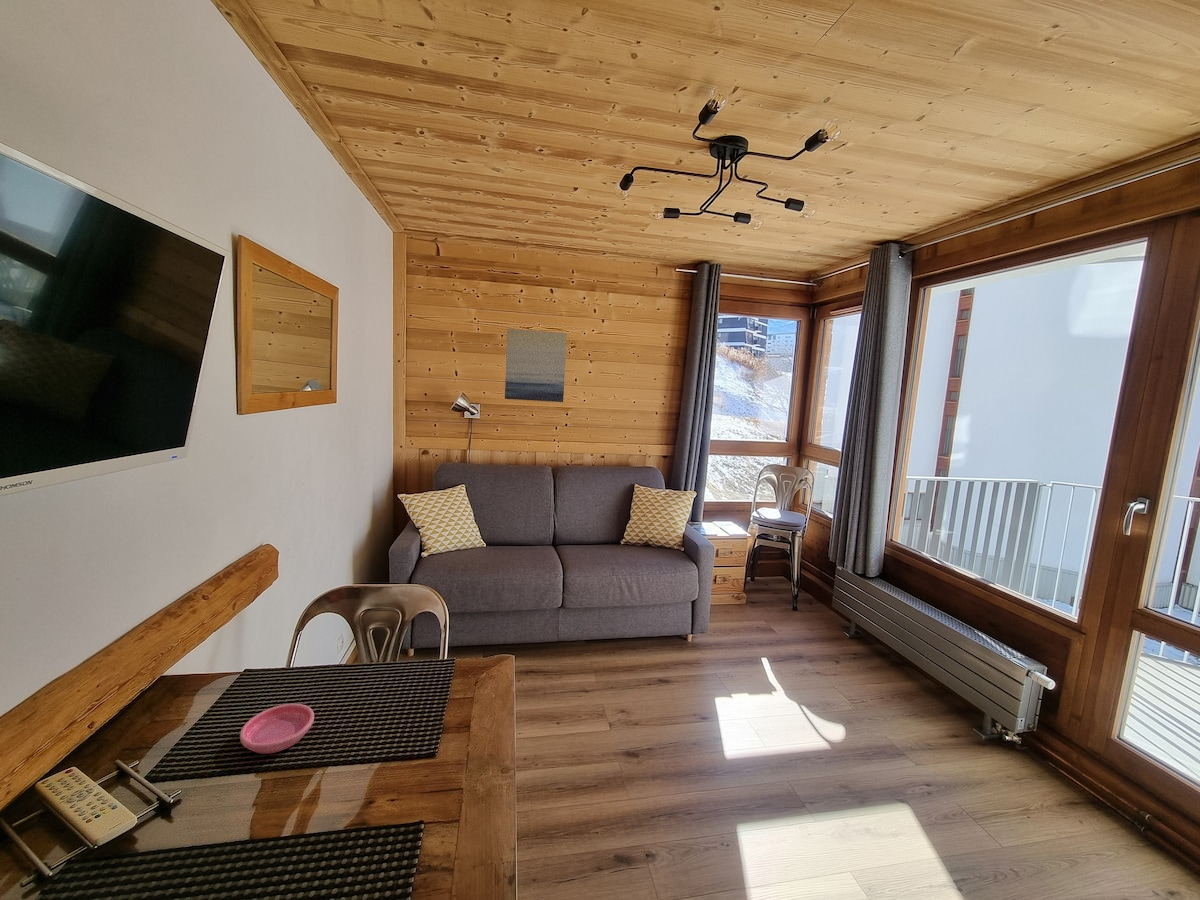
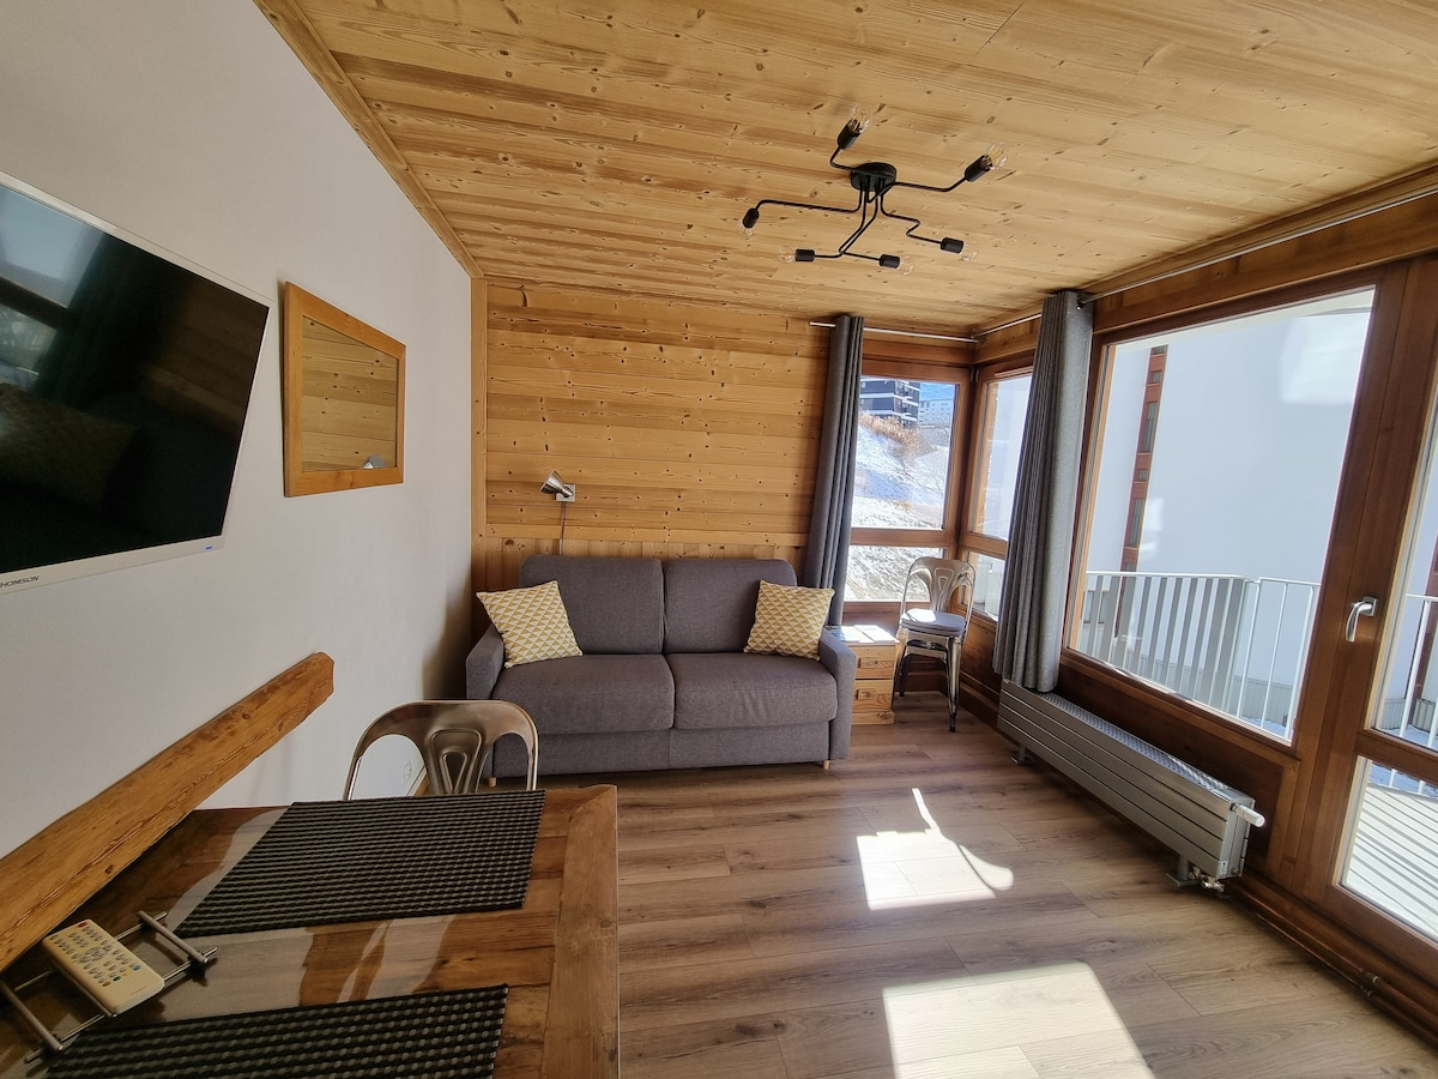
- saucer (278, 729)
- wall art (535, 366)
